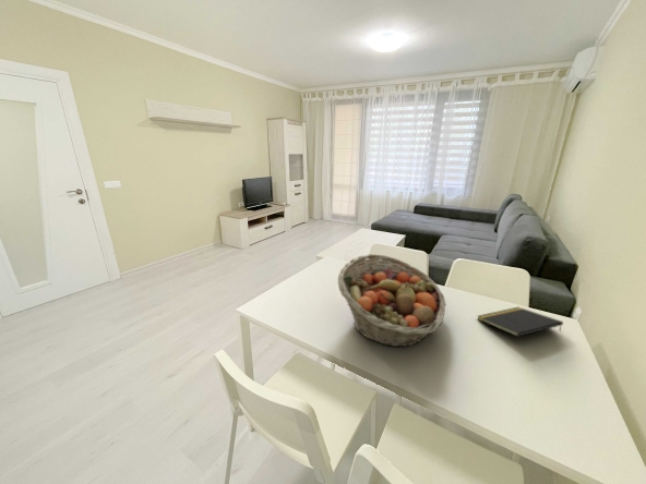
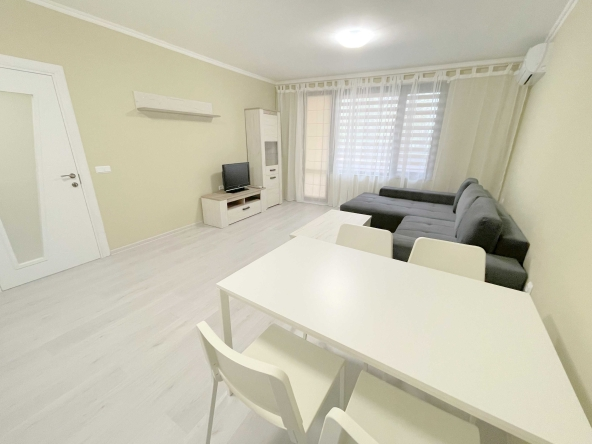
- notepad (517, 319)
- fruit basket (391, 295)
